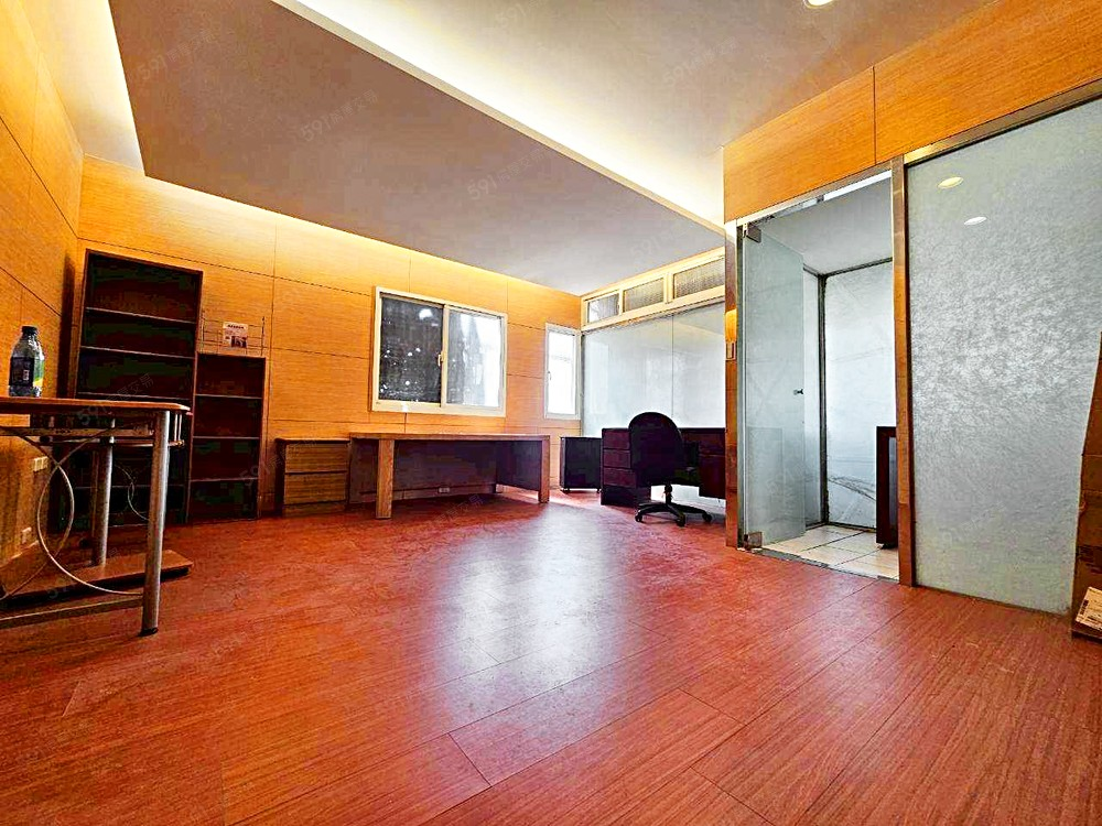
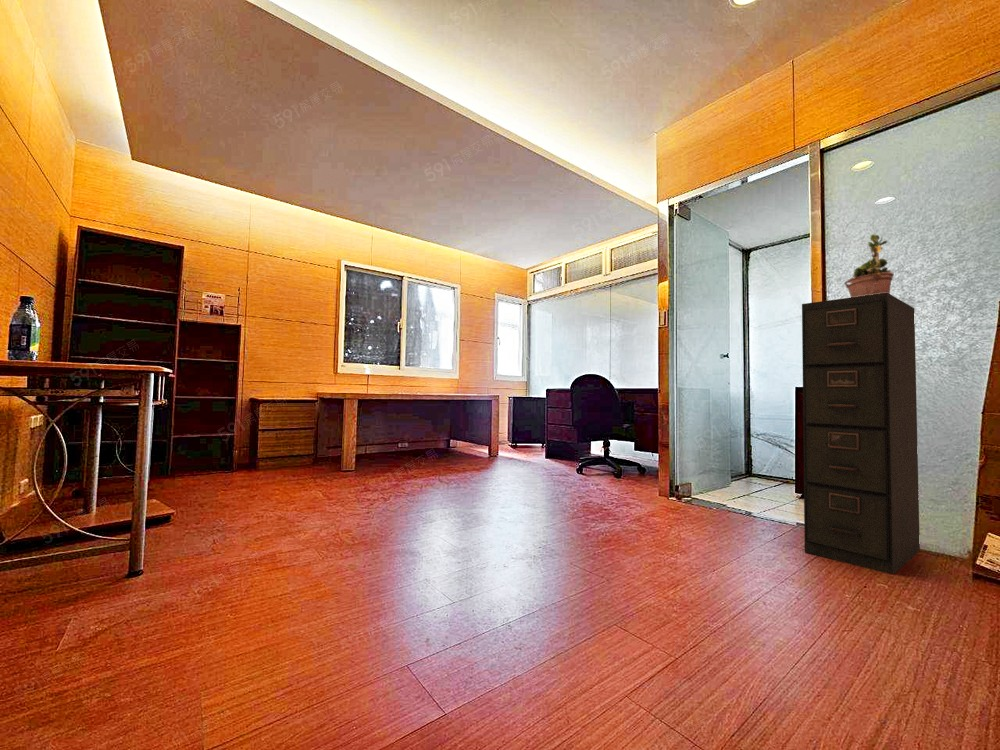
+ potted plant (867, 269)
+ filing cabinet (859, 427)
